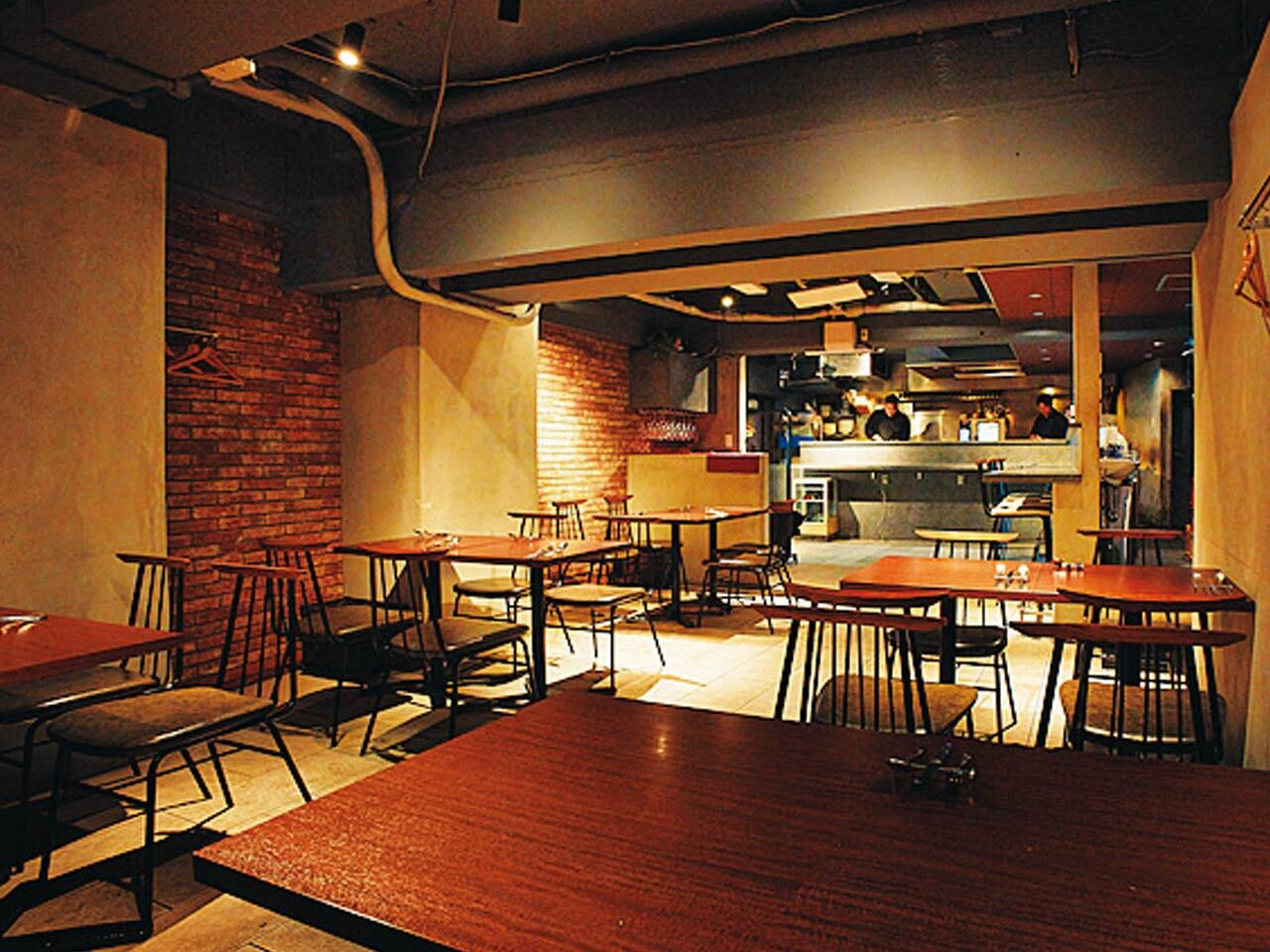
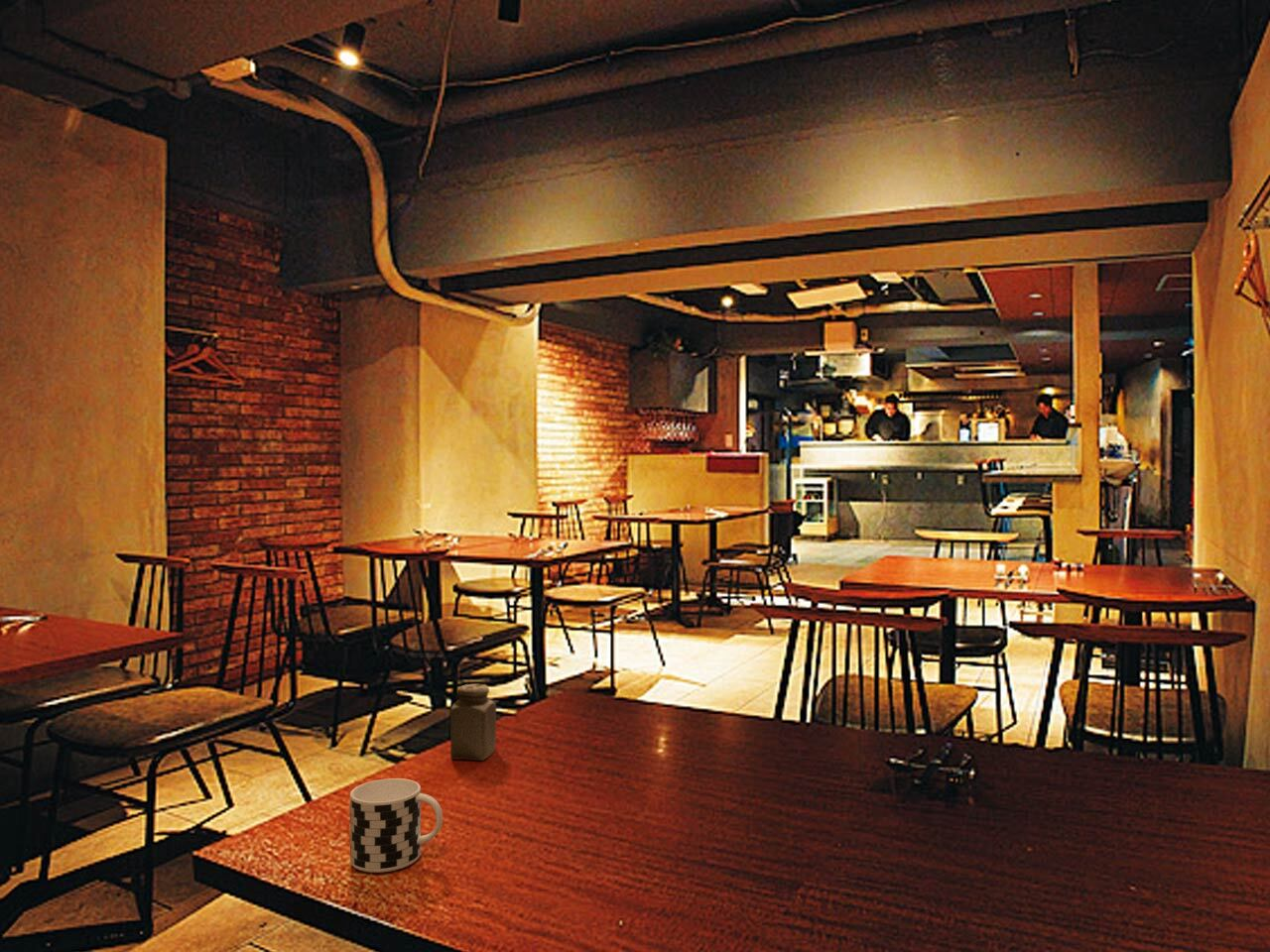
+ salt shaker (473, 720)
+ cup (397, 824)
